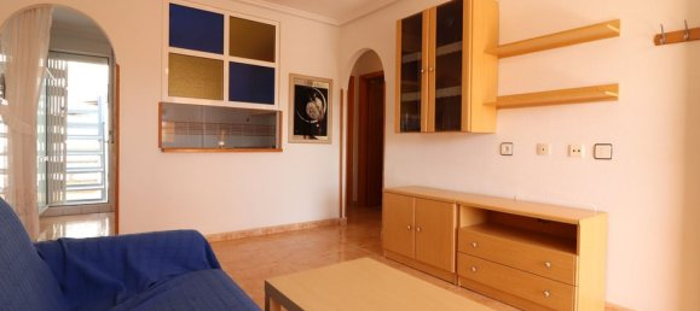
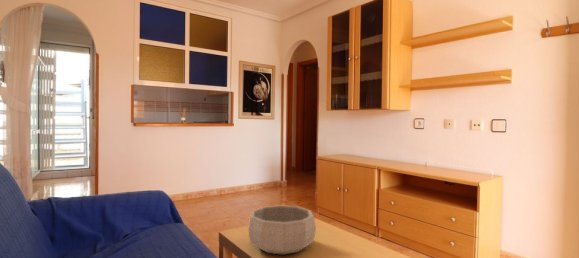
+ decorative bowl (281, 229)
